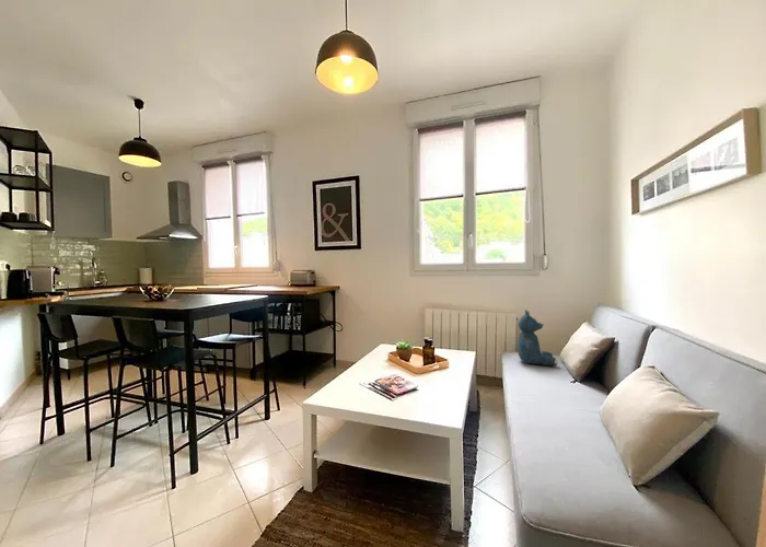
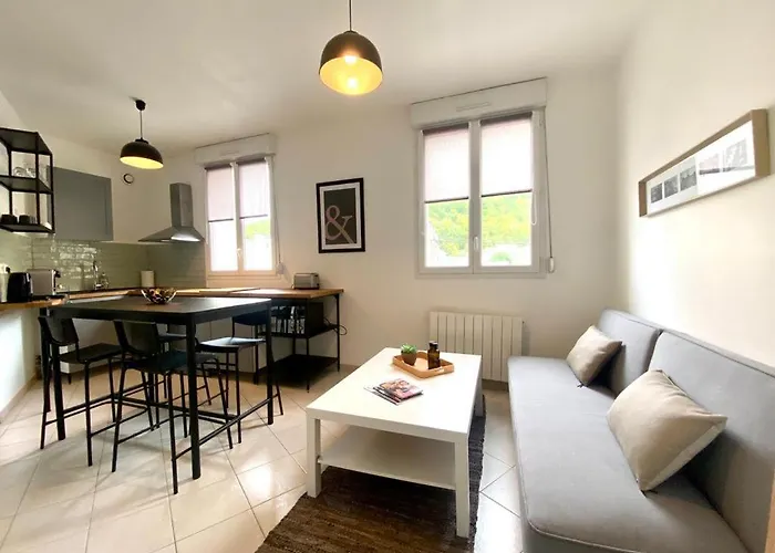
- teddy bear (536, 336)
